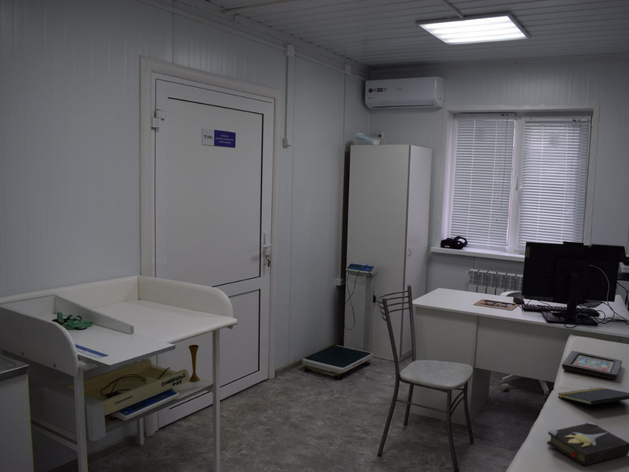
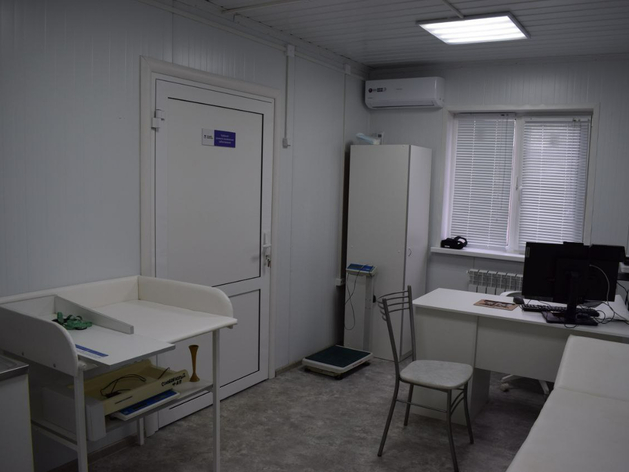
- notepad (596, 395)
- hardback book (587, 442)
- religious icon (592, 364)
